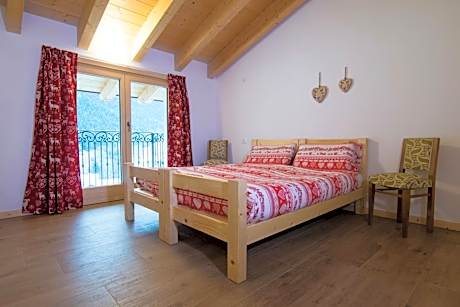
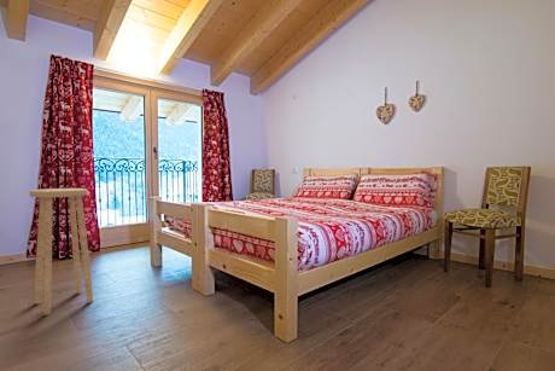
+ stool (51, 247)
